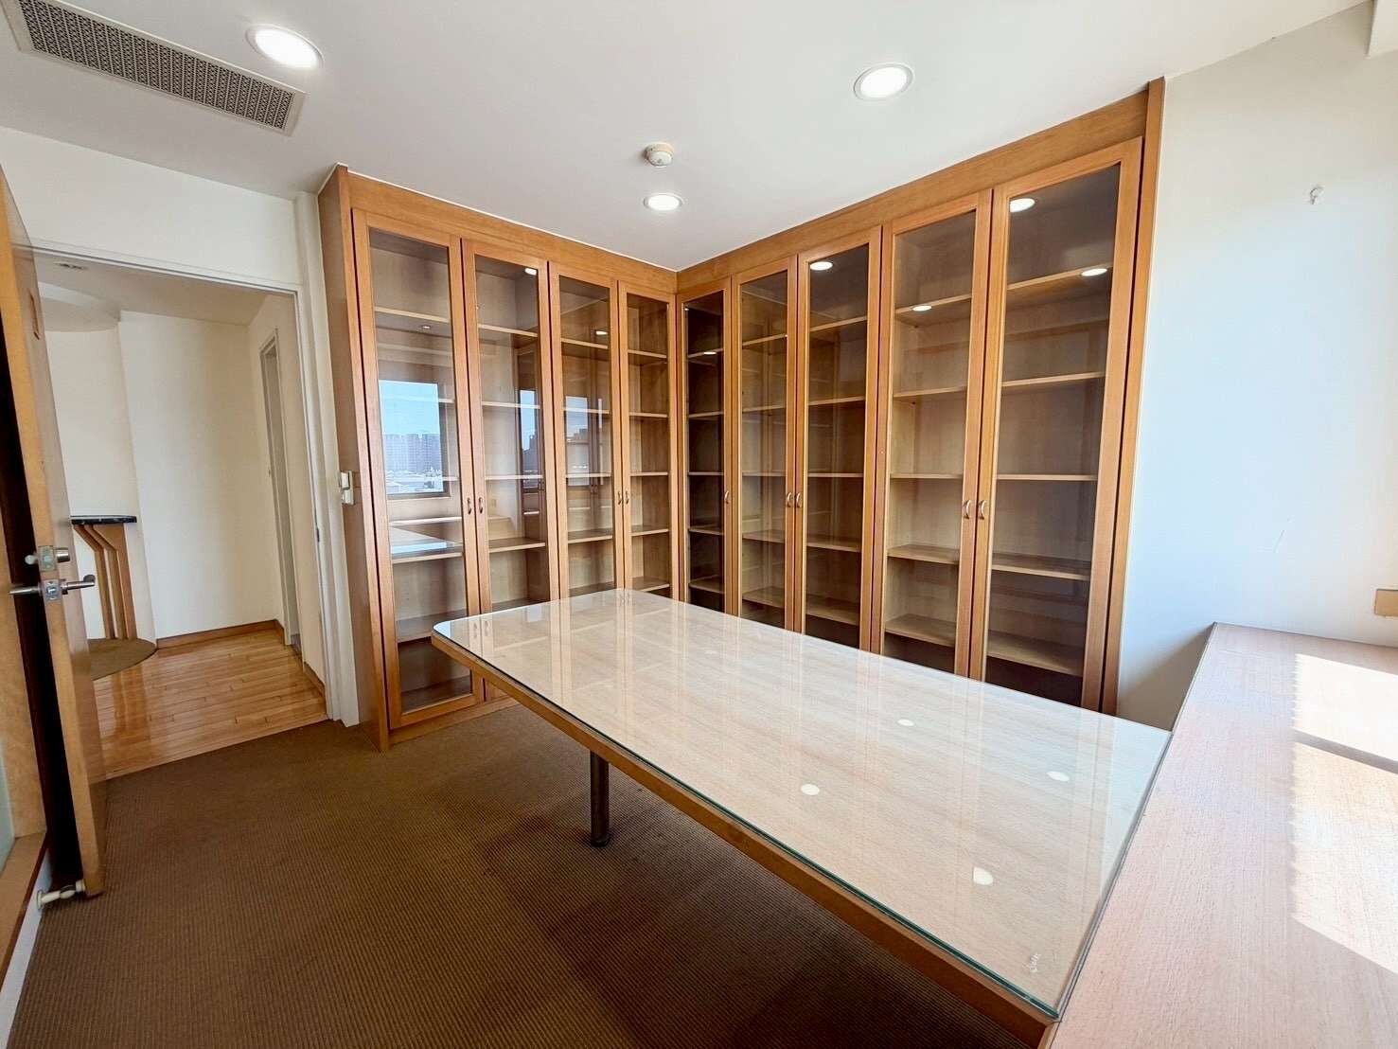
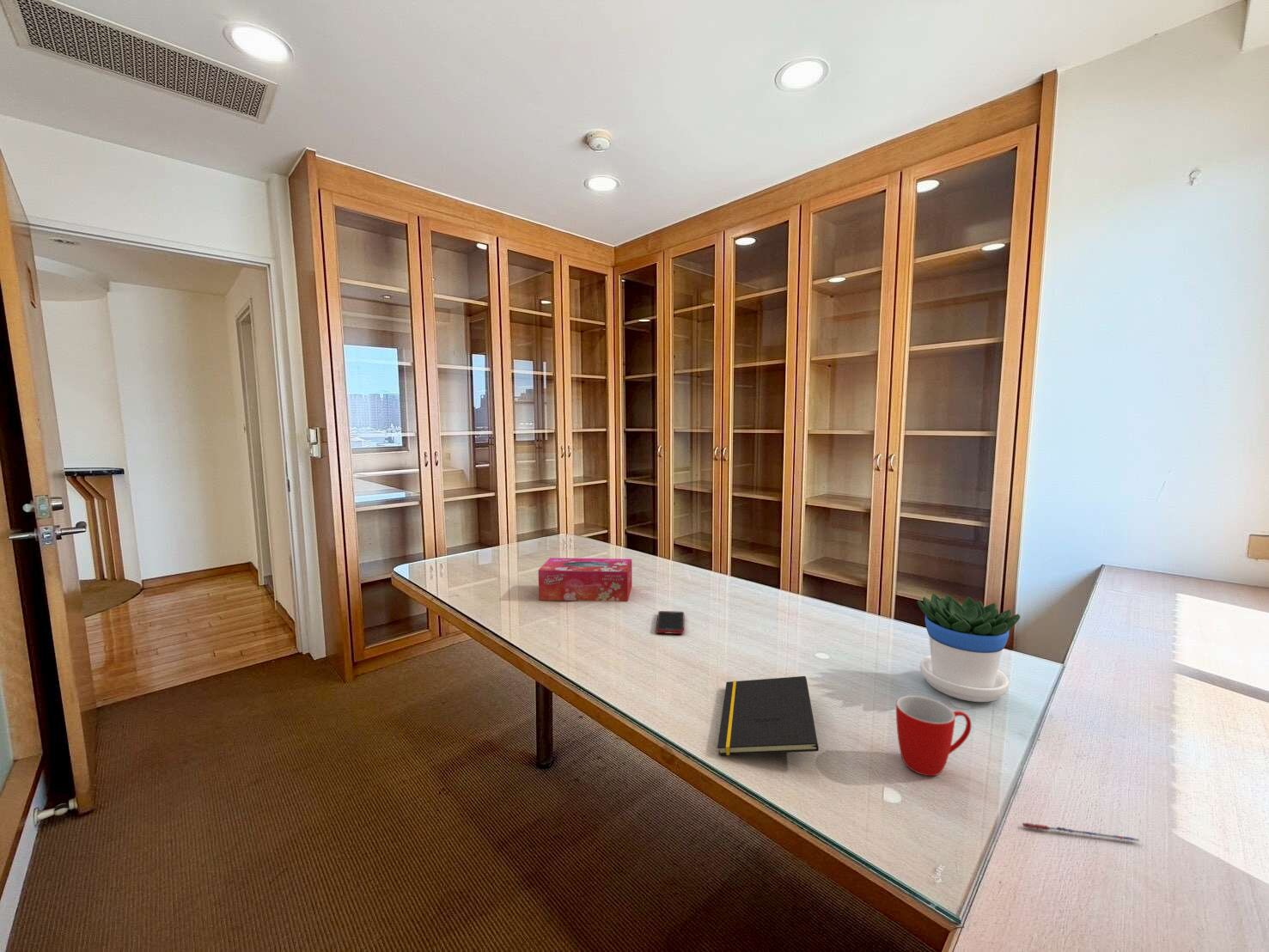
+ cell phone (670, 622)
+ tissue box (587, 578)
+ pen (1079, 832)
+ mug (934, 736)
+ notepad (766, 711)
+ flowerpot (964, 647)
